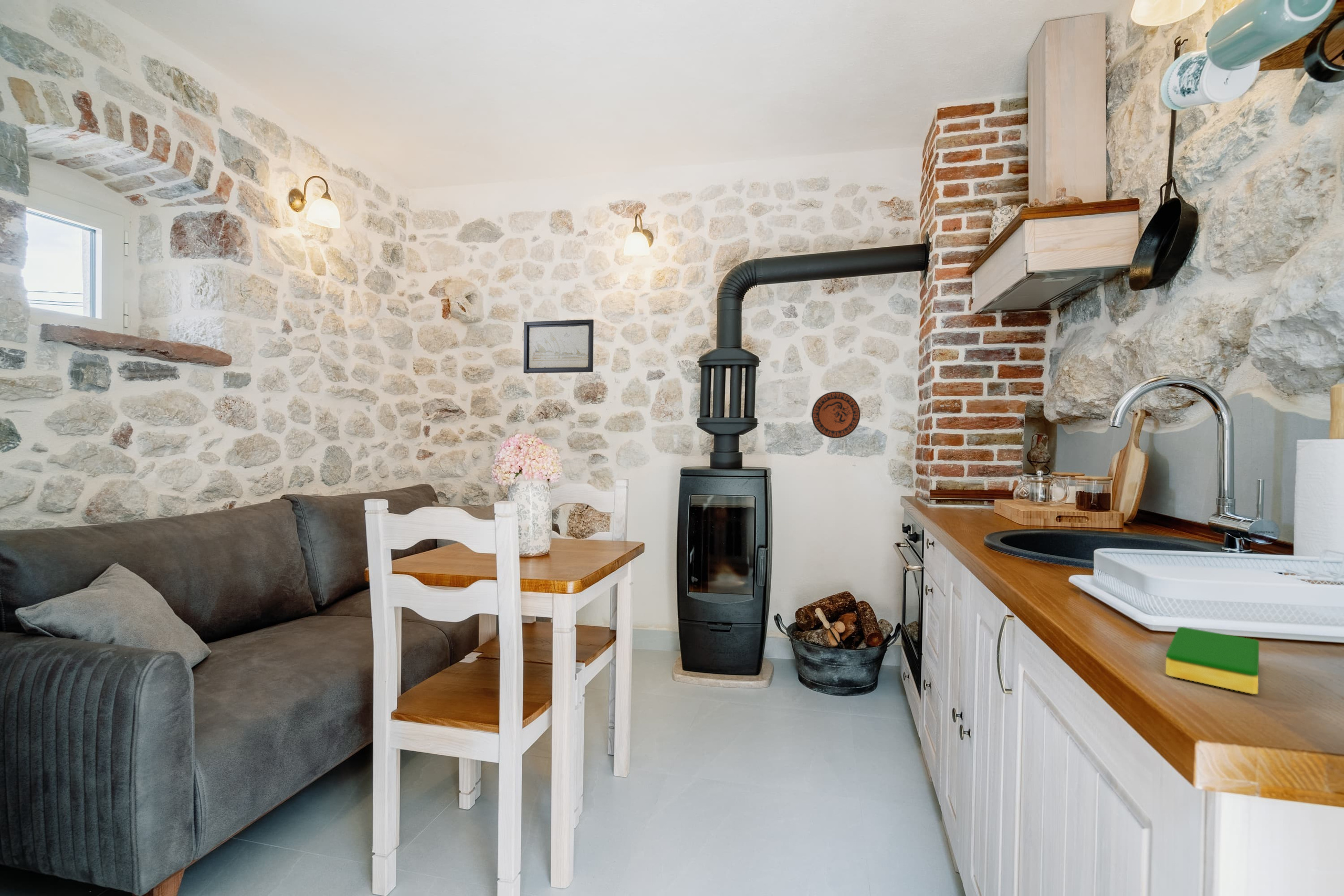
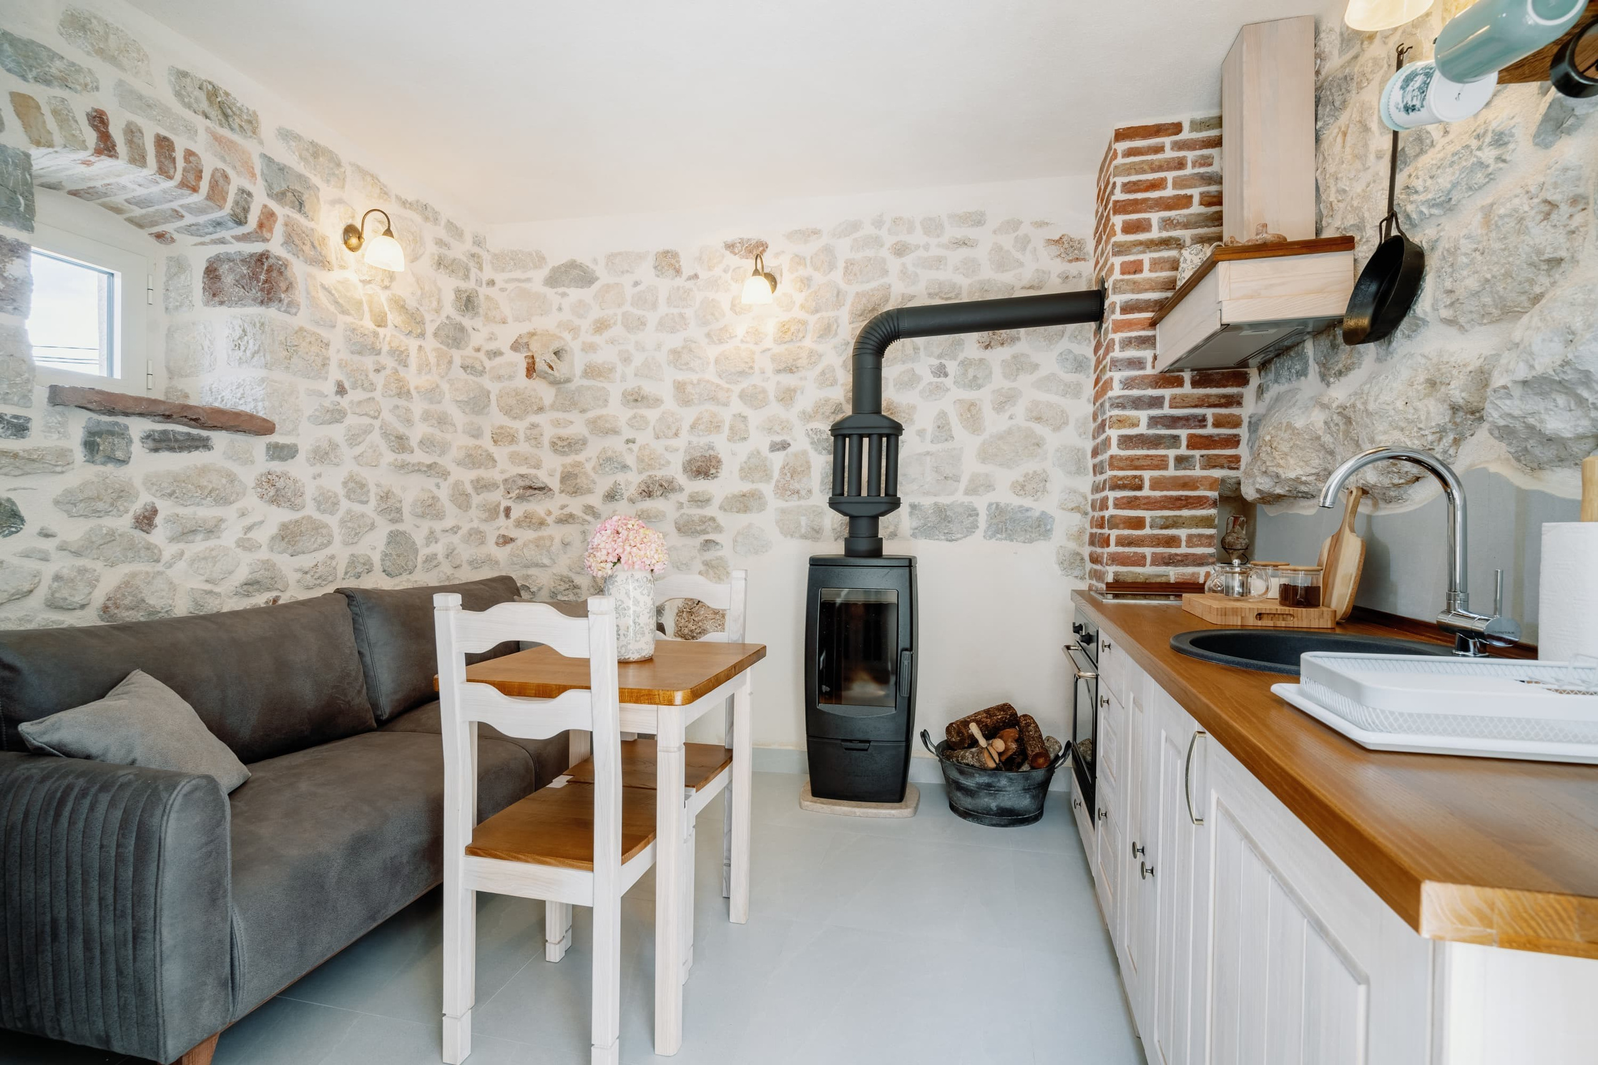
- wall art (558, 346)
- dish sponge (1214, 657)
- decorative plate (835, 415)
